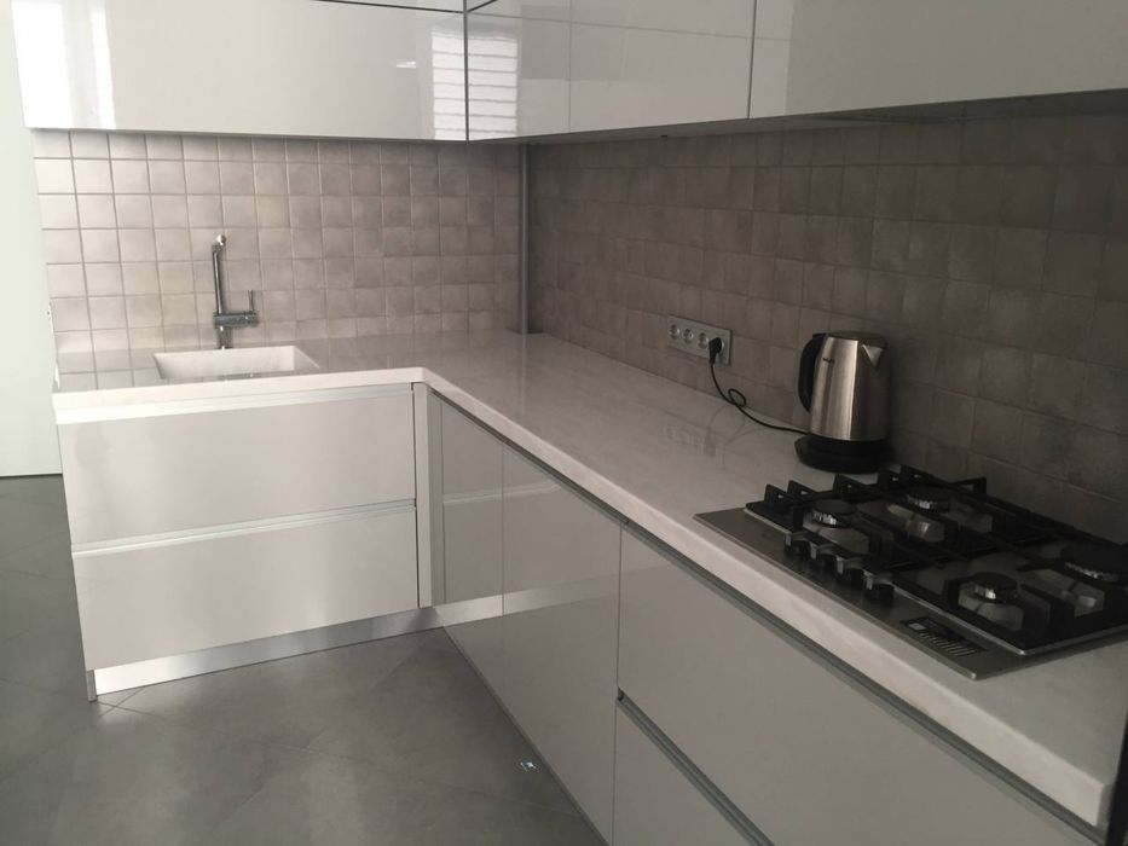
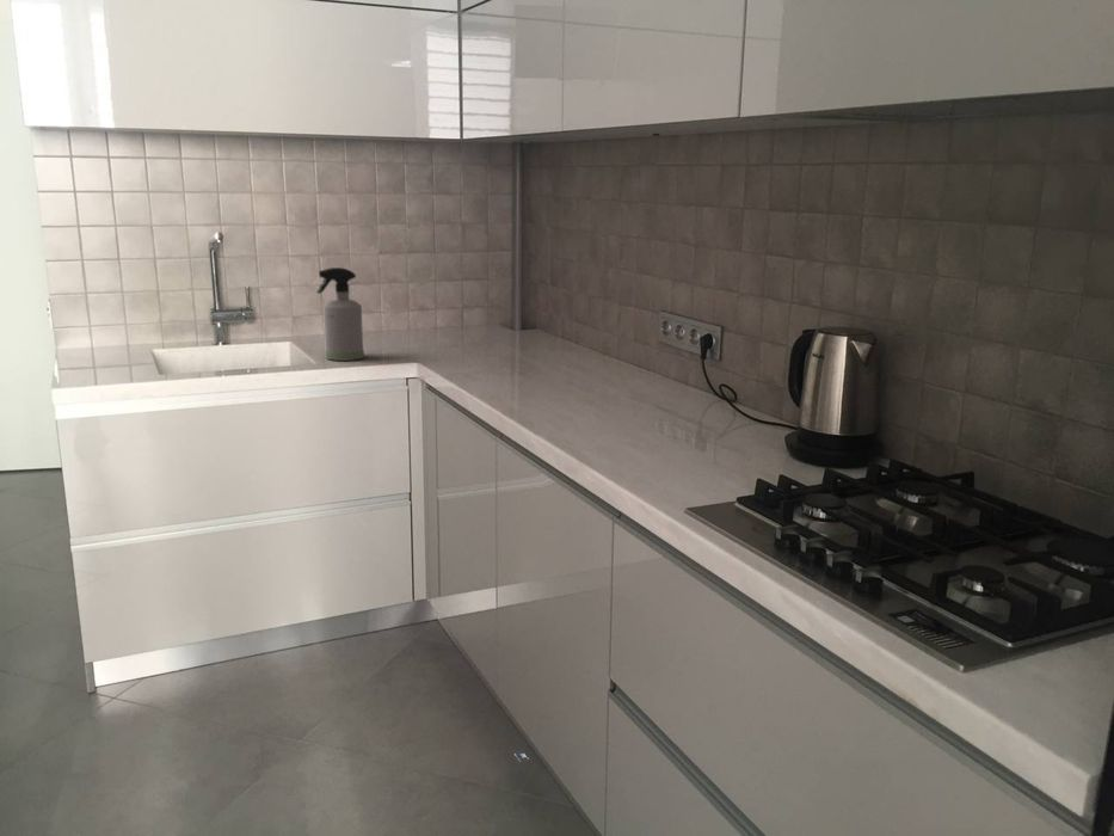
+ spray bottle (340, 313)
